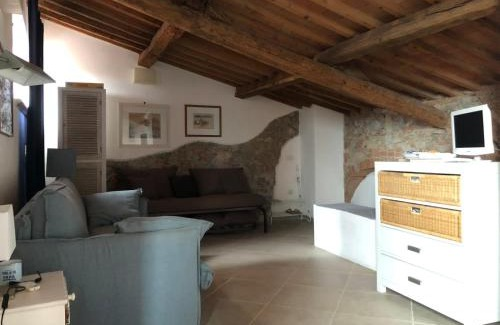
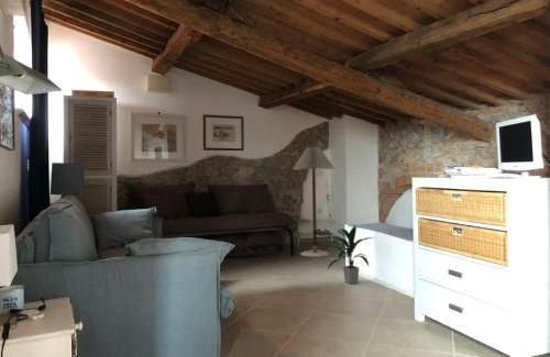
+ indoor plant (348, 253)
+ floor lamp (314, 200)
